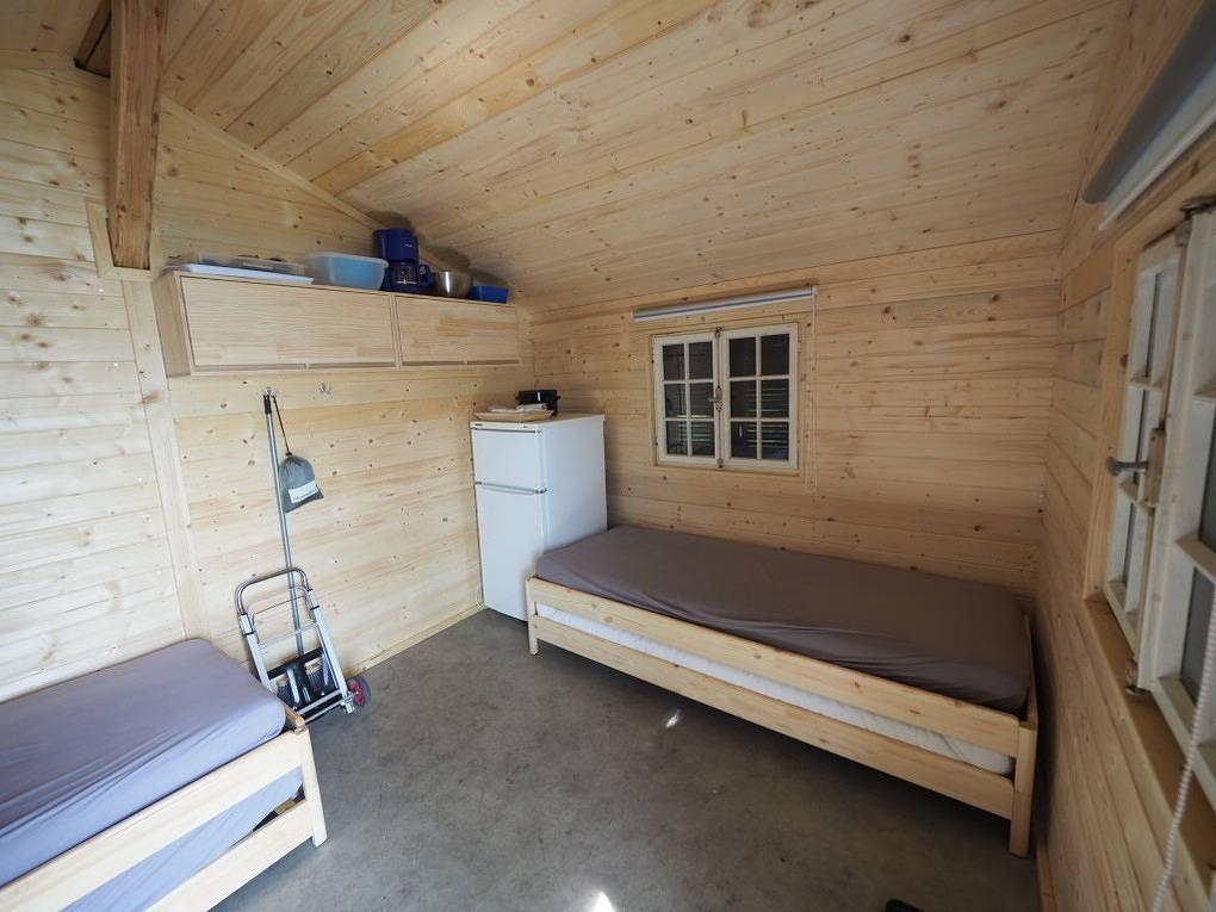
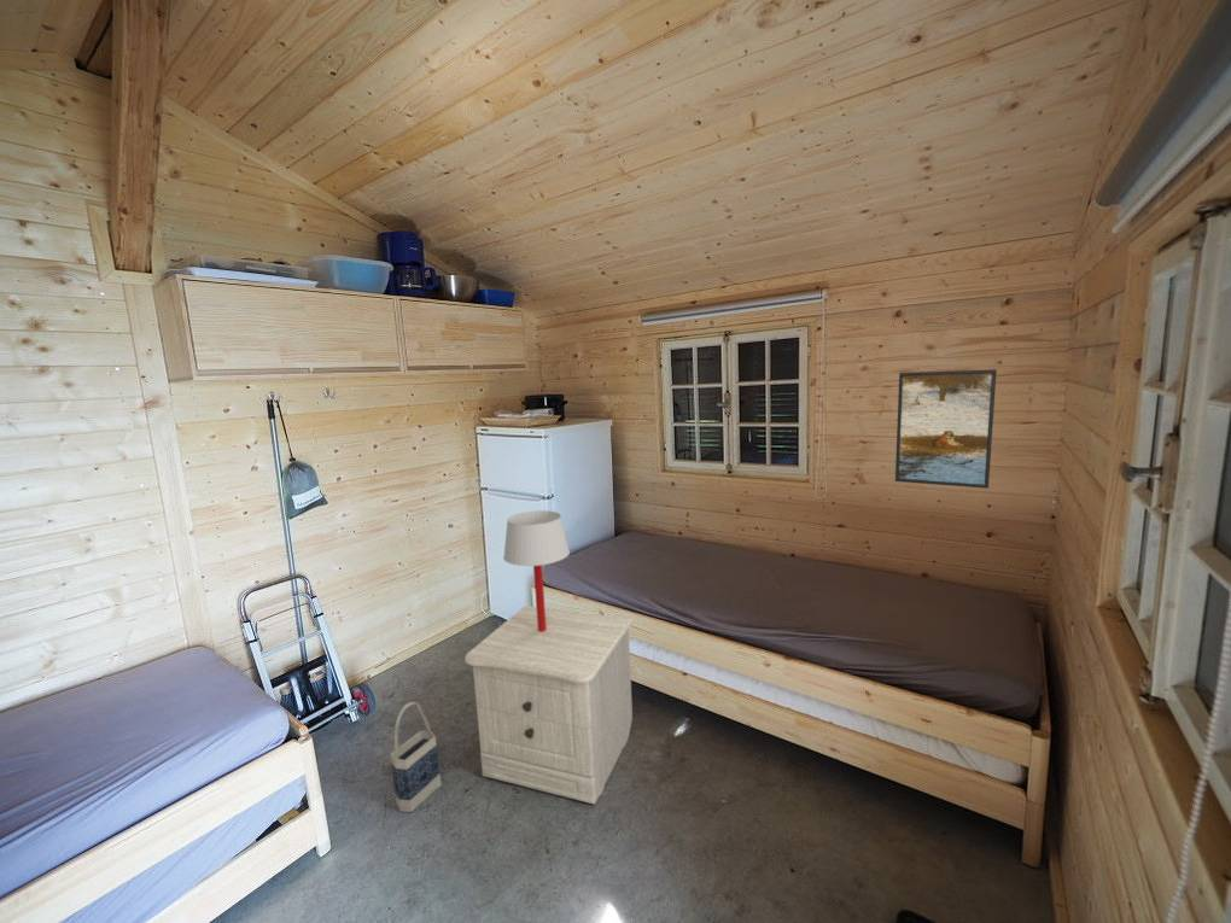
+ nightstand (555, 697)
+ bag (414, 749)
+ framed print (943, 428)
+ table lamp (538, 574)
